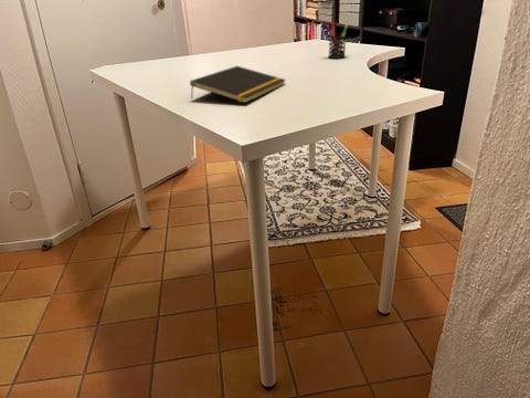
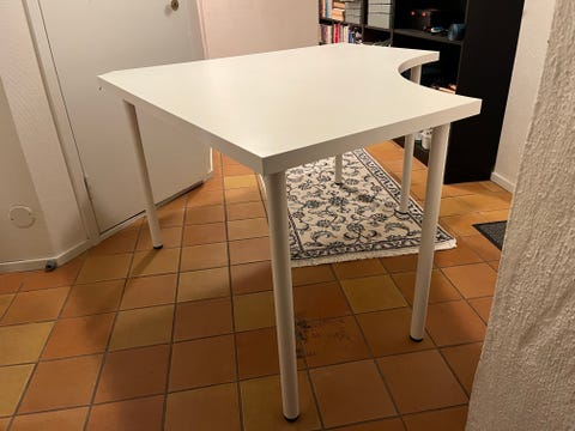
- notepad (240, 82)
- pen holder (338, 39)
